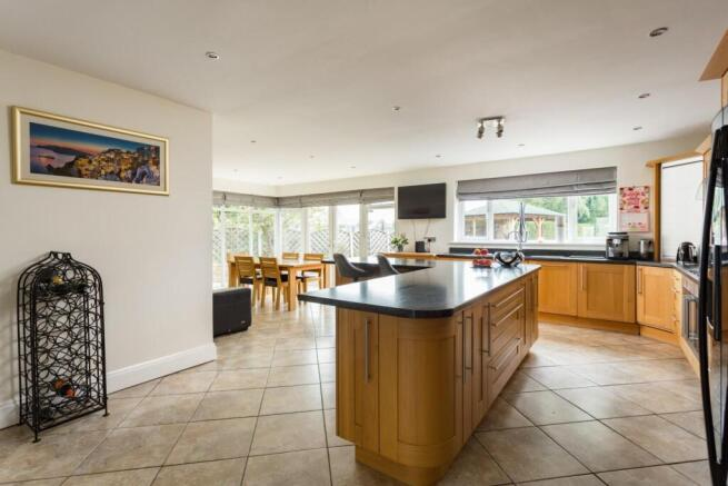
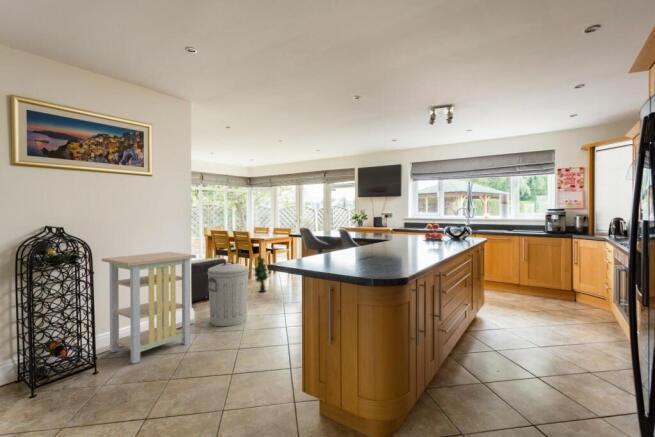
+ decorative plant (262, 273)
+ shelving unit (151, 301)
+ trash can (228, 291)
